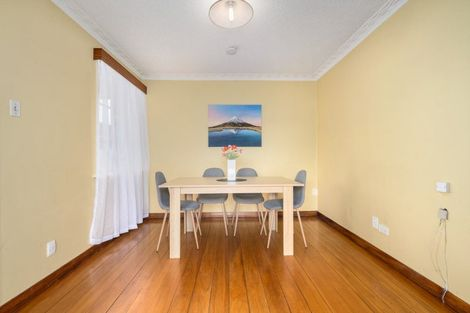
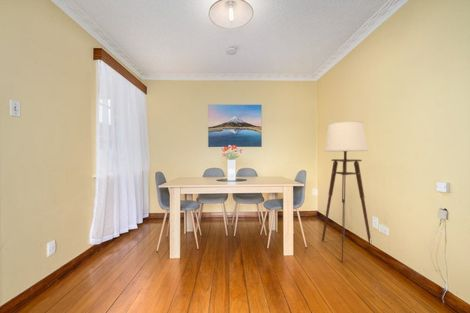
+ floor lamp (344, 186)
